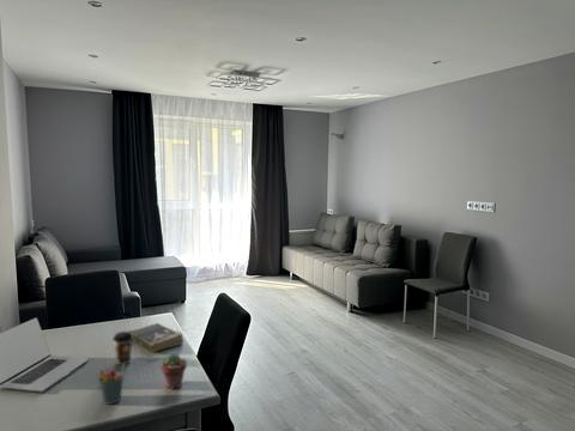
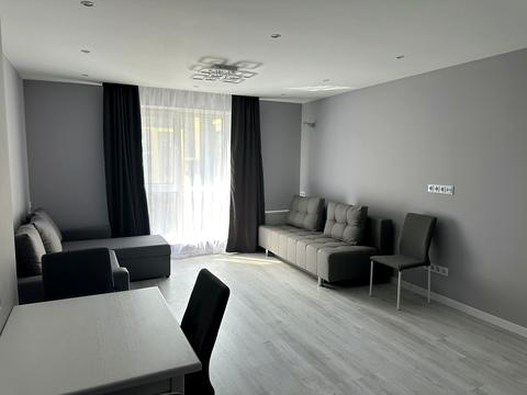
- pen holder (110, 382)
- laptop (38, 351)
- book (156, 336)
- potted succulent (174, 369)
- coffee cup (123, 347)
